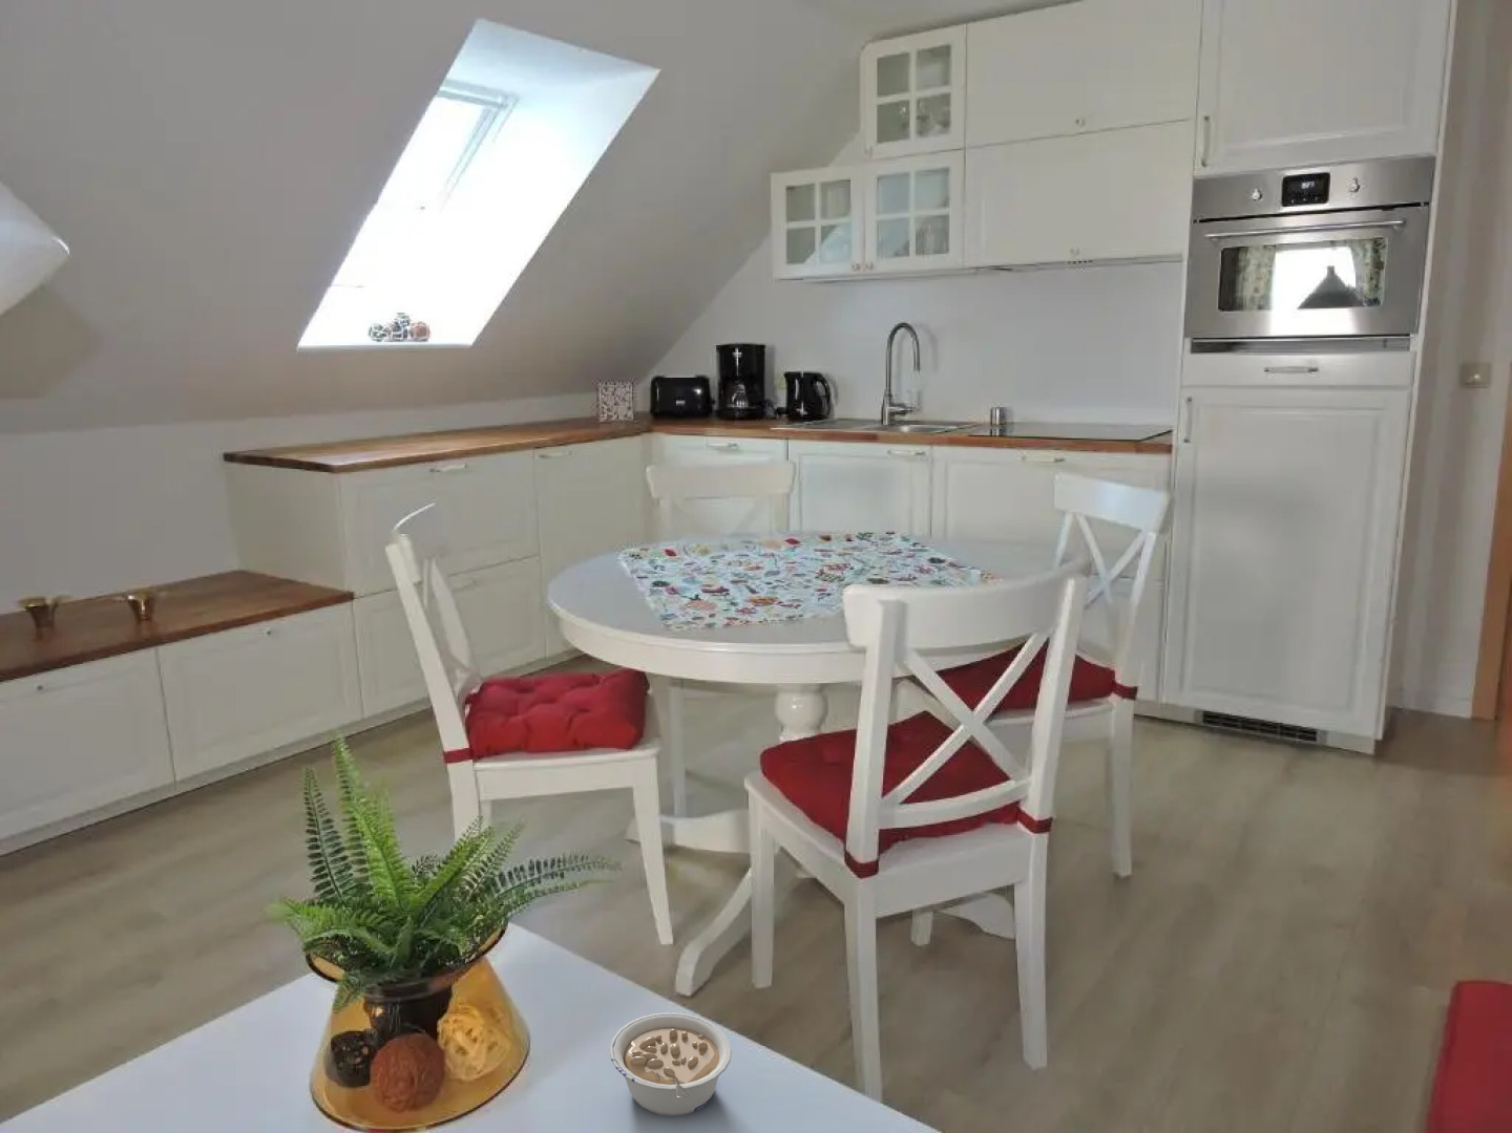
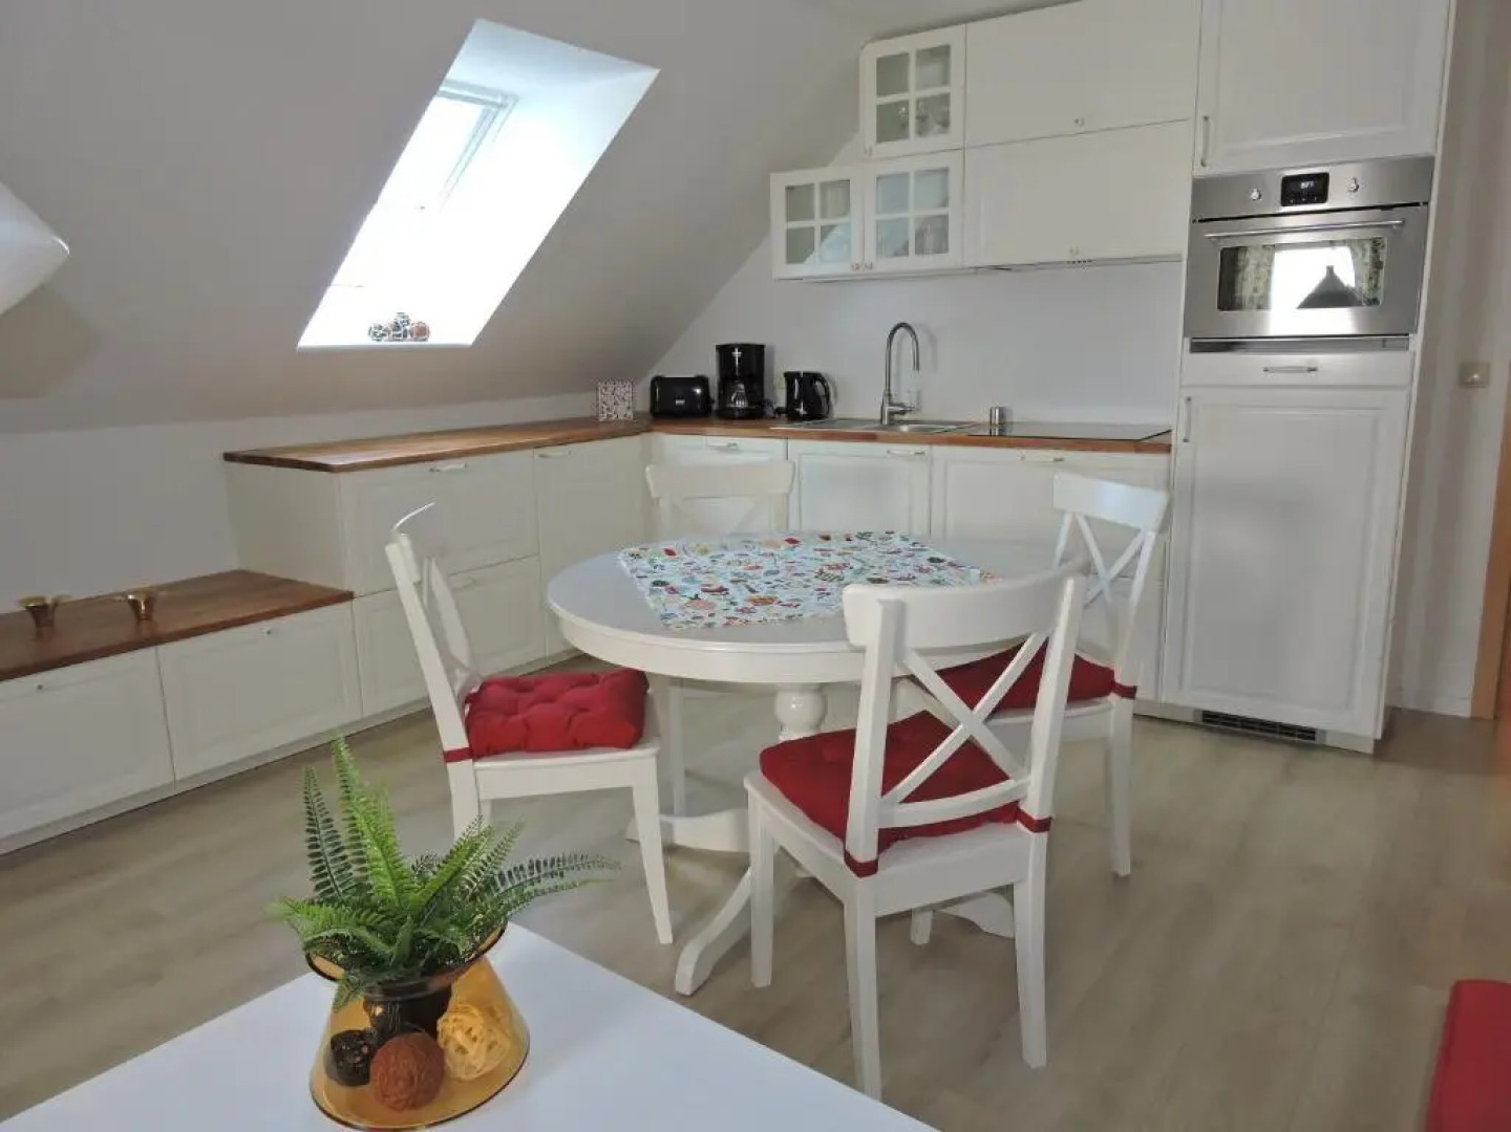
- legume (674, 1066)
